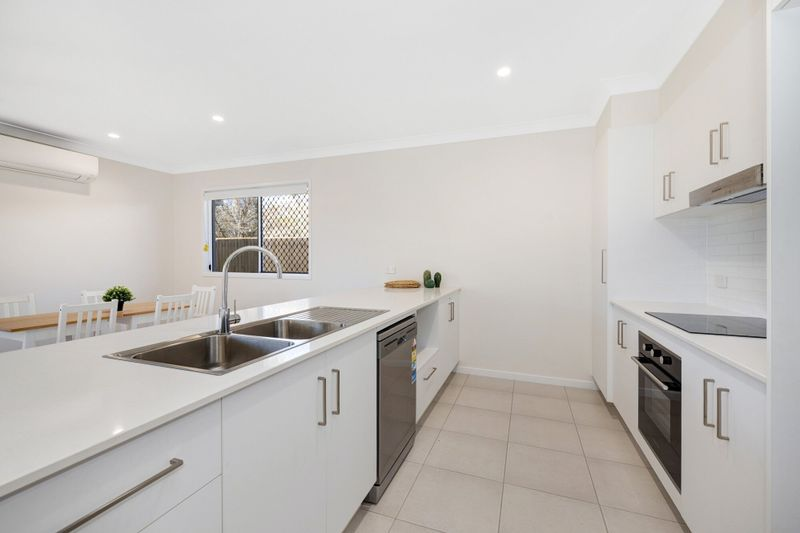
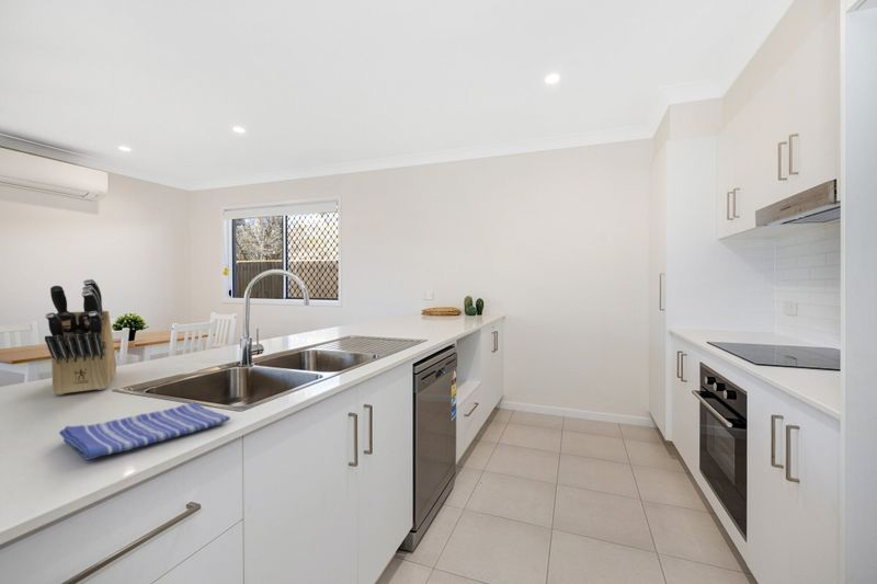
+ knife block (84, 333)
+ dish towel (149, 425)
